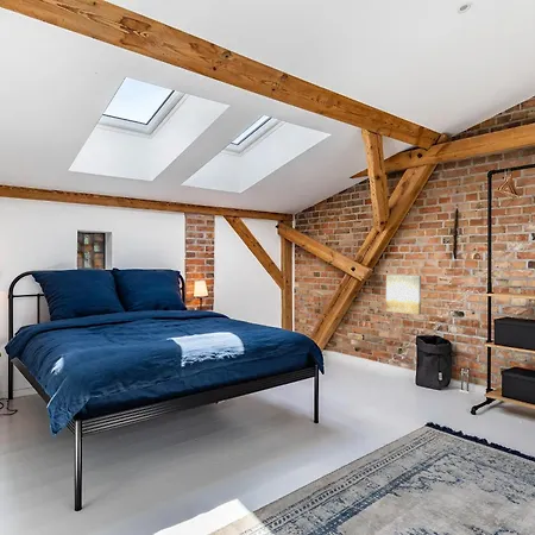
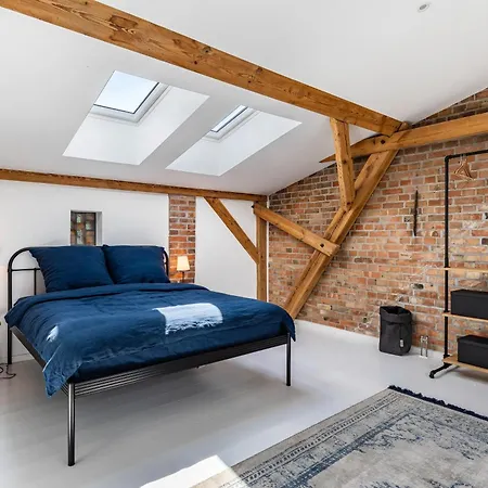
- wall art (403, 294)
